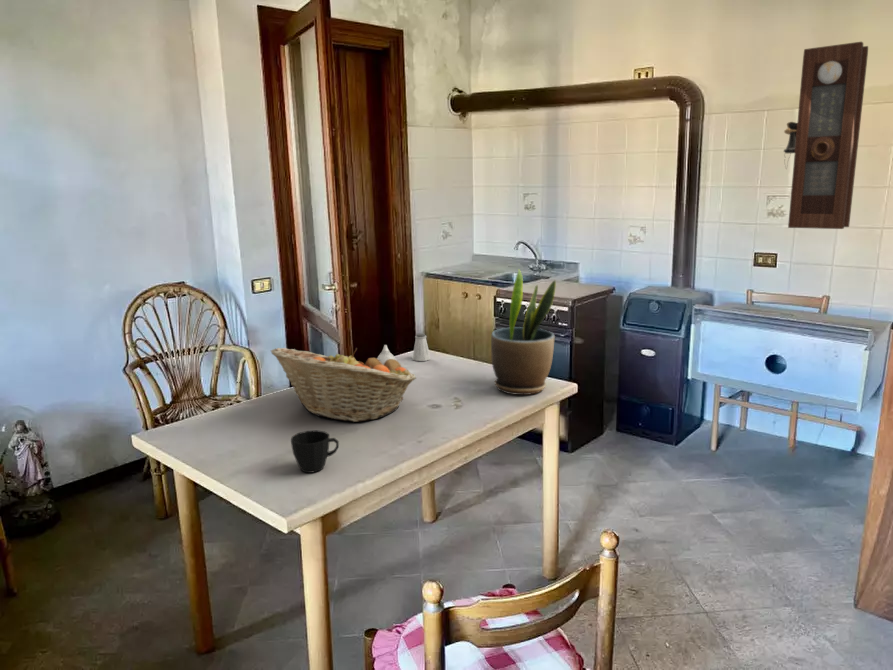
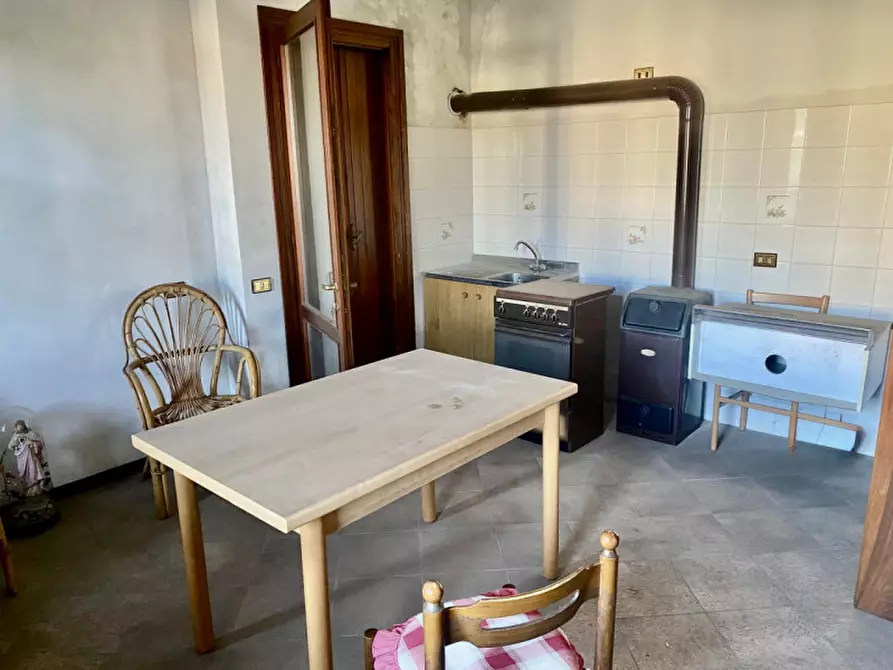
- vase (385, 357)
- fruit basket (343, 375)
- cup (313, 453)
- pendulum clock (817, 140)
- saltshaker (421, 346)
- potted plant (522, 331)
